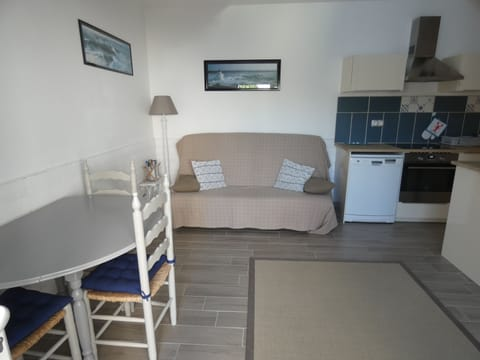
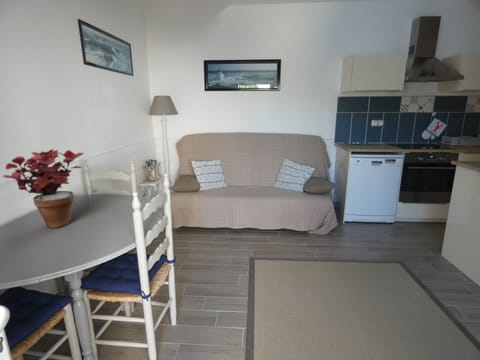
+ potted plant (47, 188)
